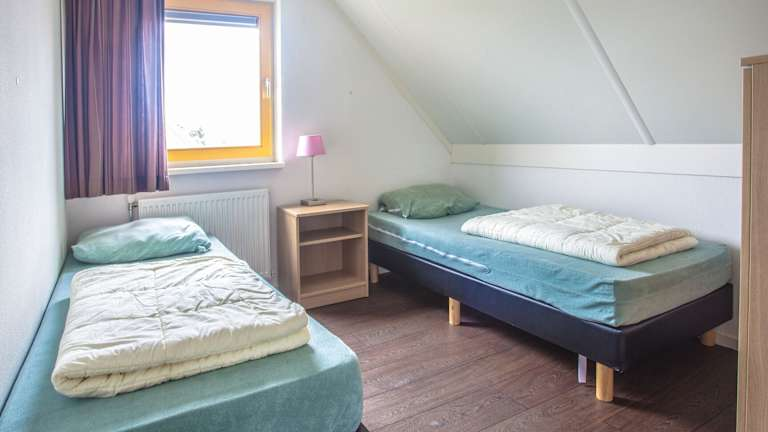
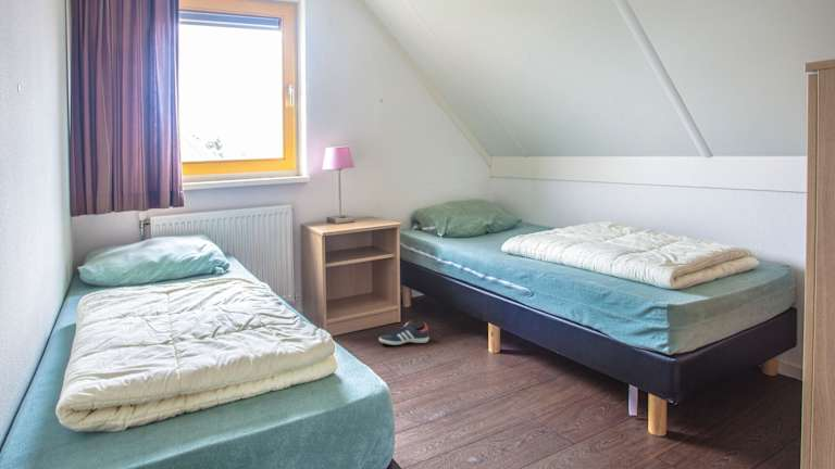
+ sneaker (403, 331)
